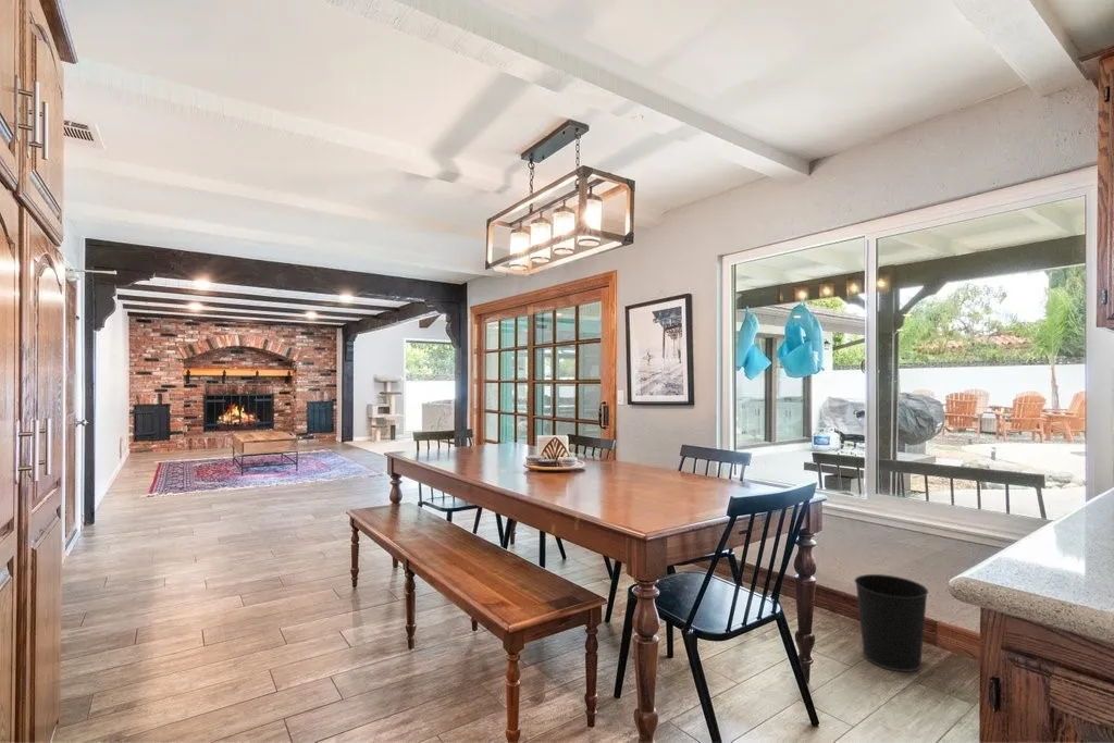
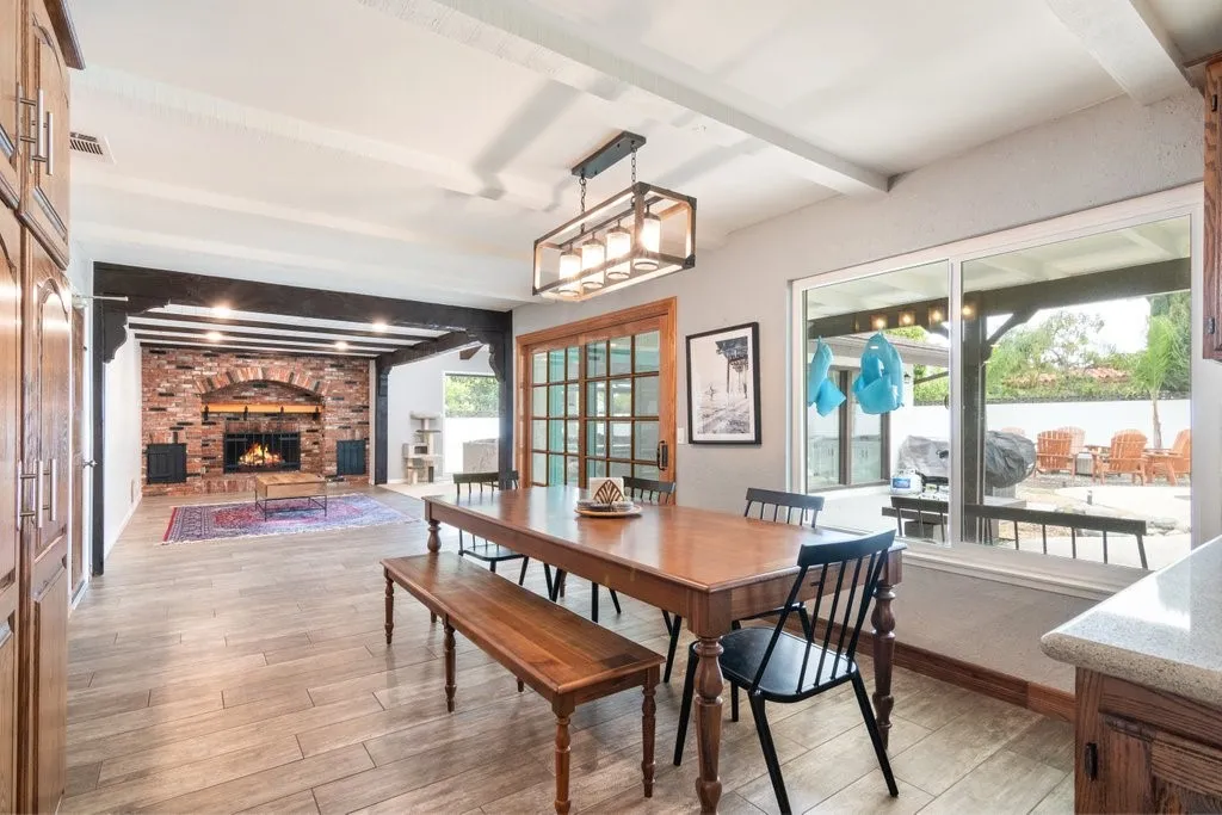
- wastebasket (890, 622)
